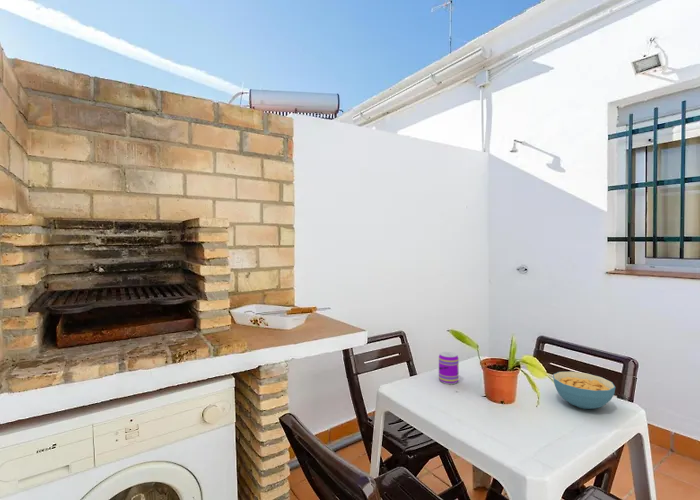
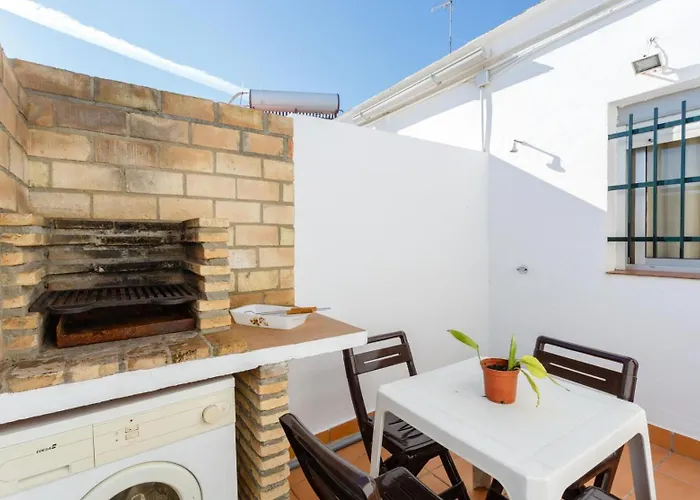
- beverage can (448, 367)
- cereal bowl (582, 393)
